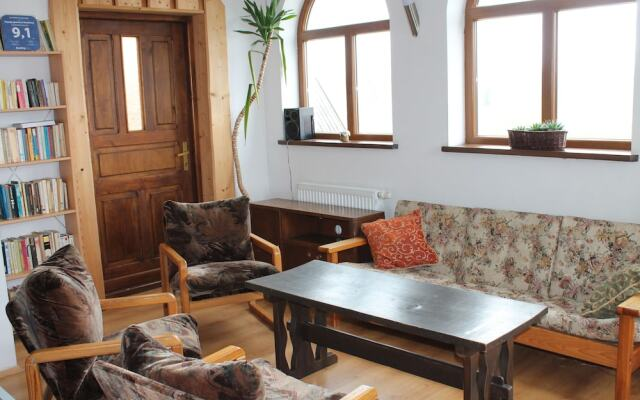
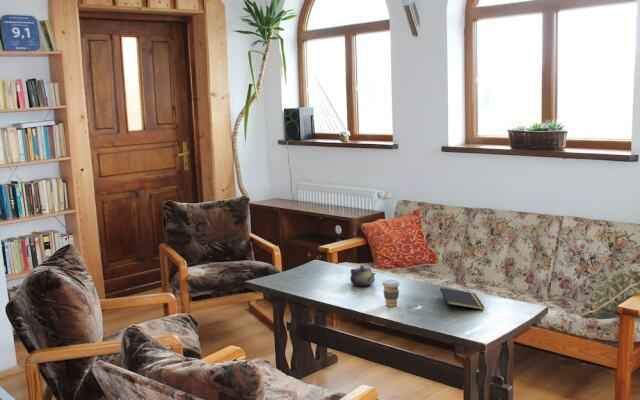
+ teapot (363, 275)
+ notepad (461, 298)
+ coffee cup (391, 293)
